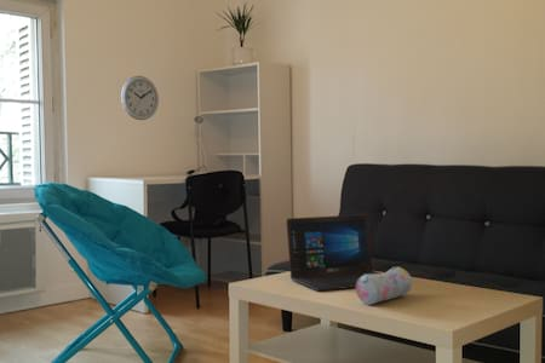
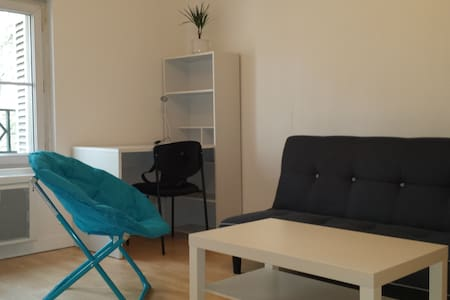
- wall clock (140, 98)
- pencil case (384, 284)
- laptop (344, 249)
